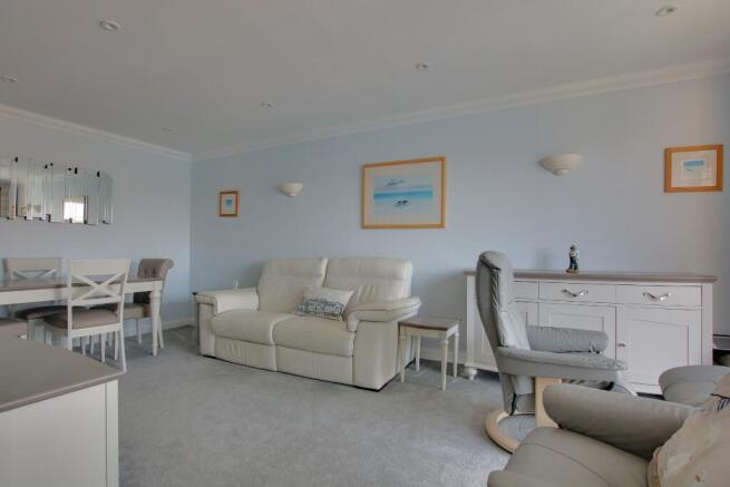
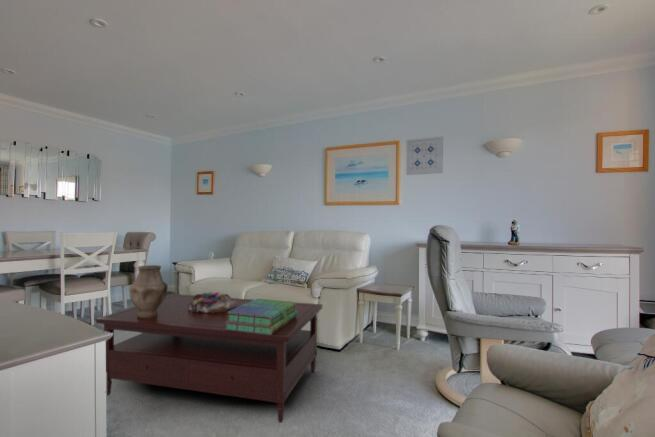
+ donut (213, 300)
+ vase (148, 290)
+ wall art (424, 156)
+ coffee table (218, 346)
+ stack of books (263, 314)
